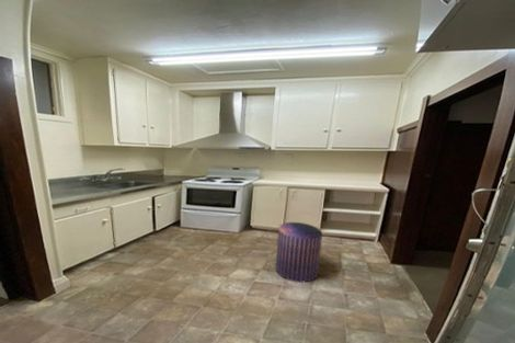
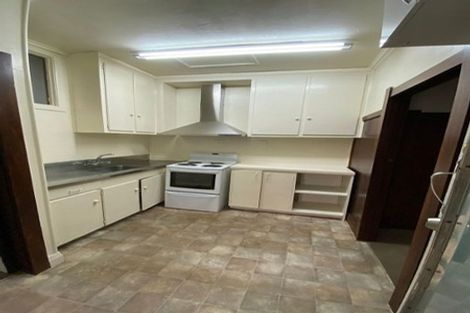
- stool (298, 250)
